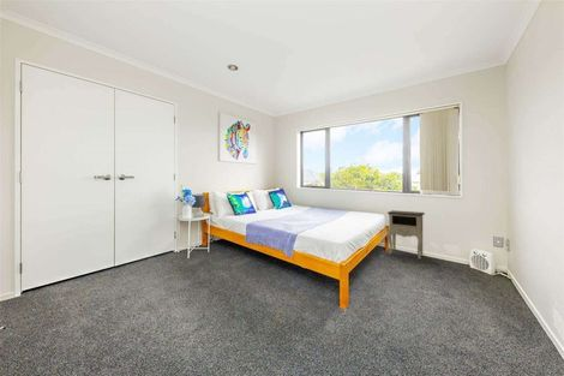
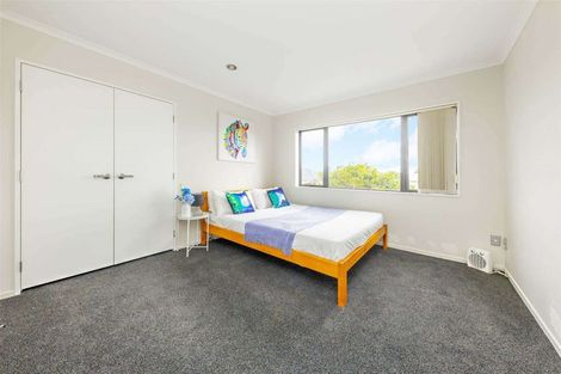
- nightstand (406, 233)
